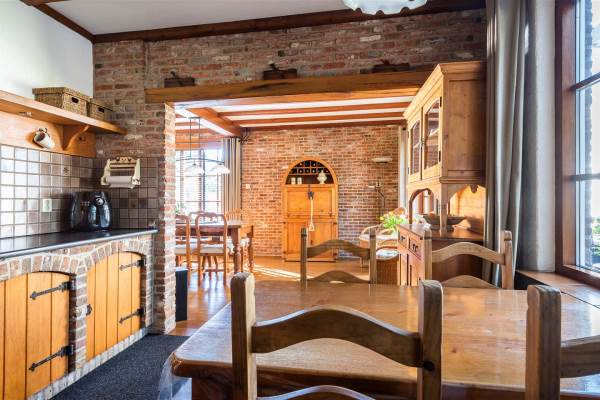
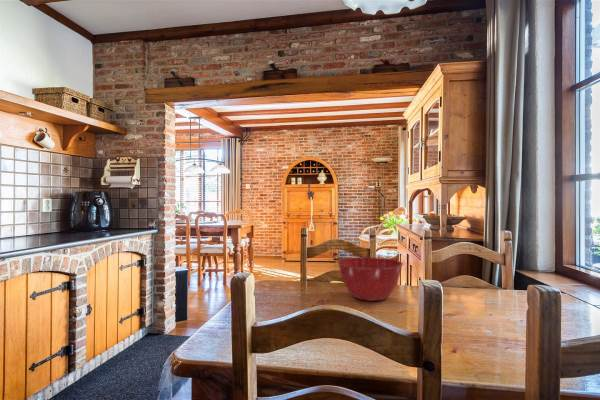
+ mixing bowl (369, 279)
